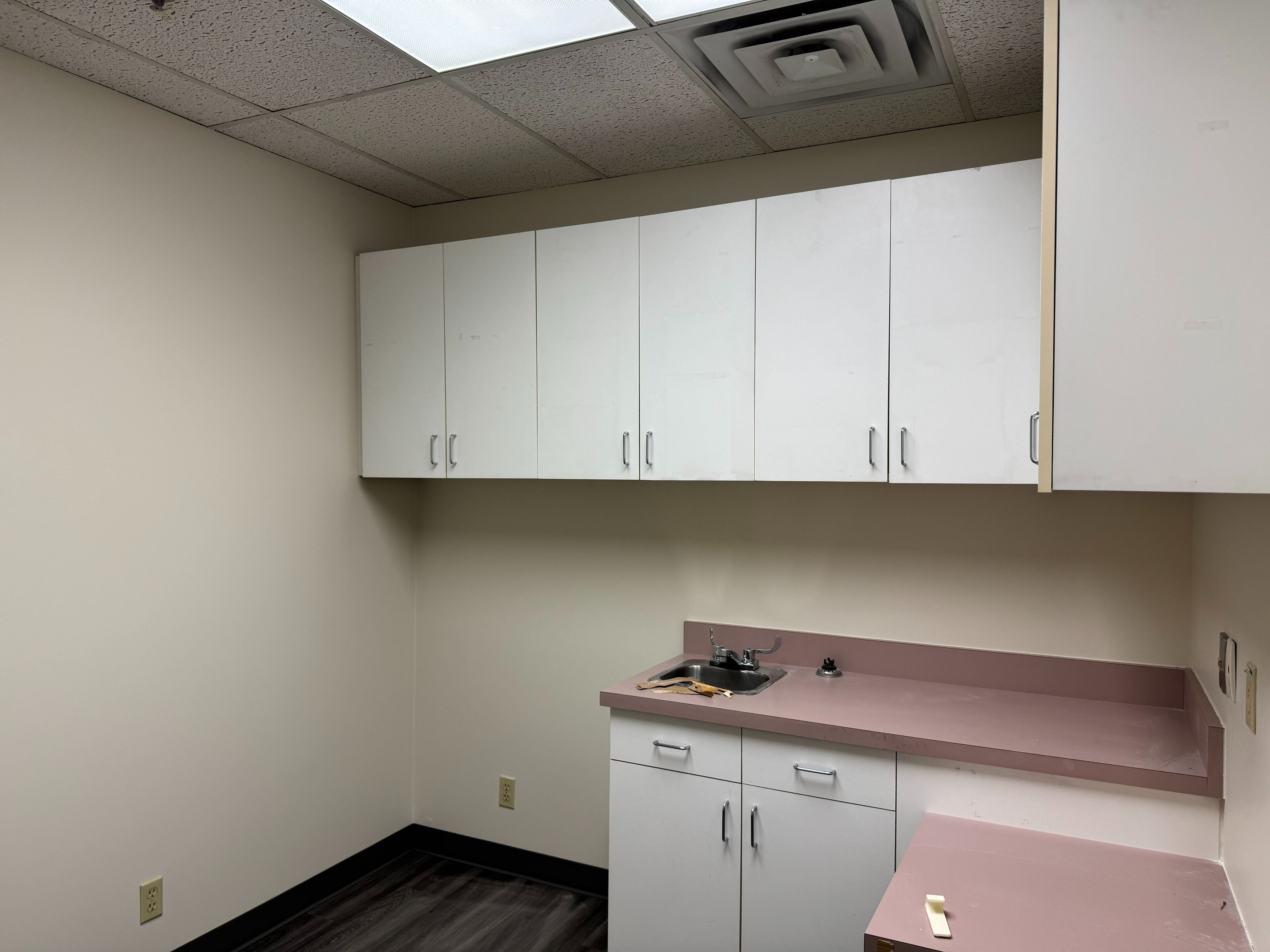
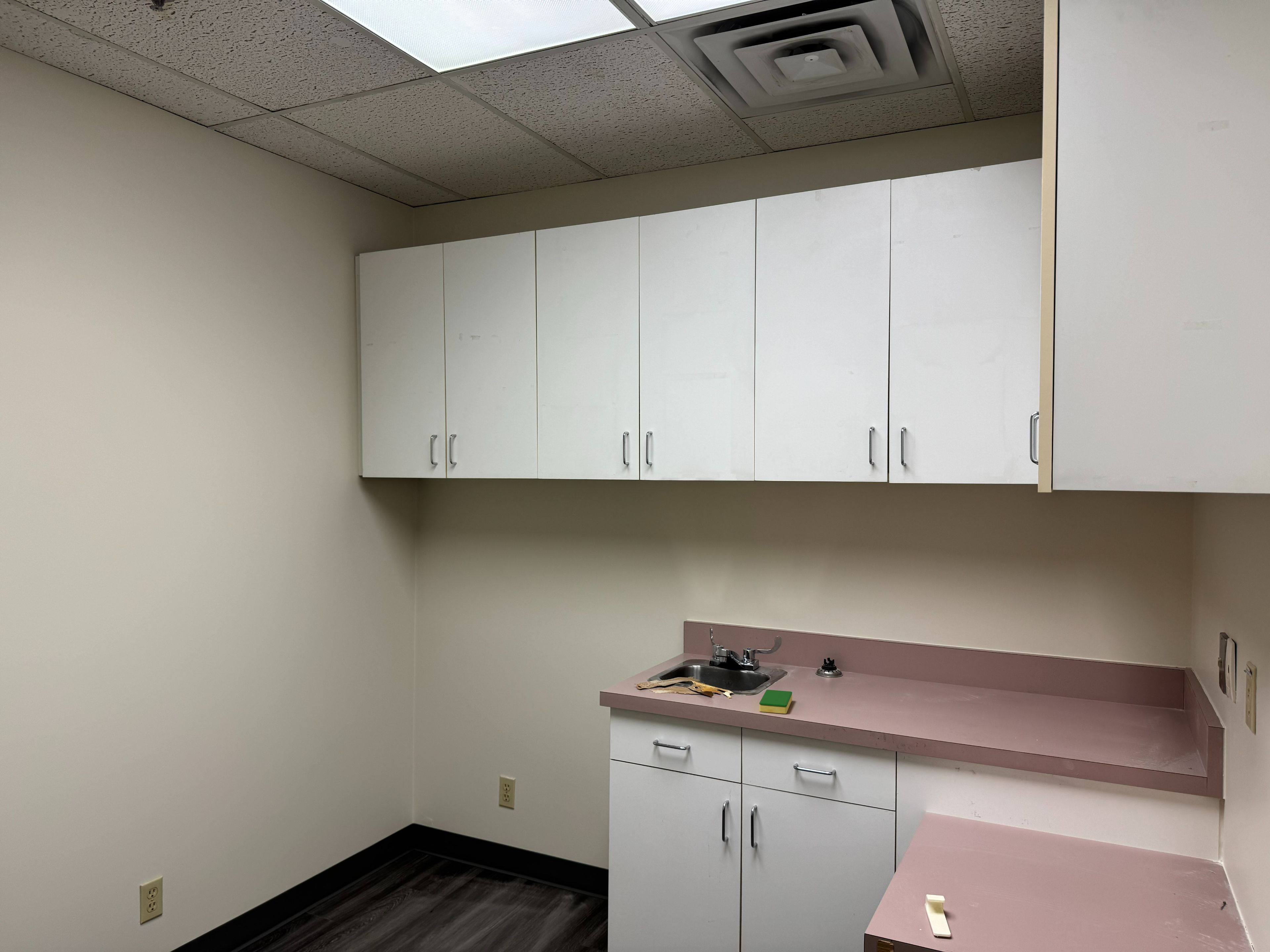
+ dish sponge (776, 701)
